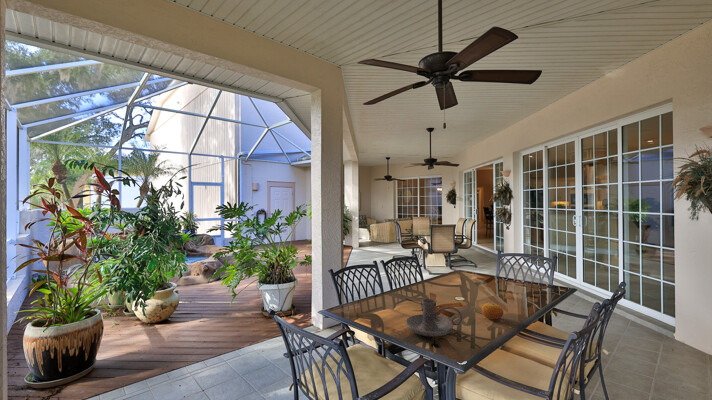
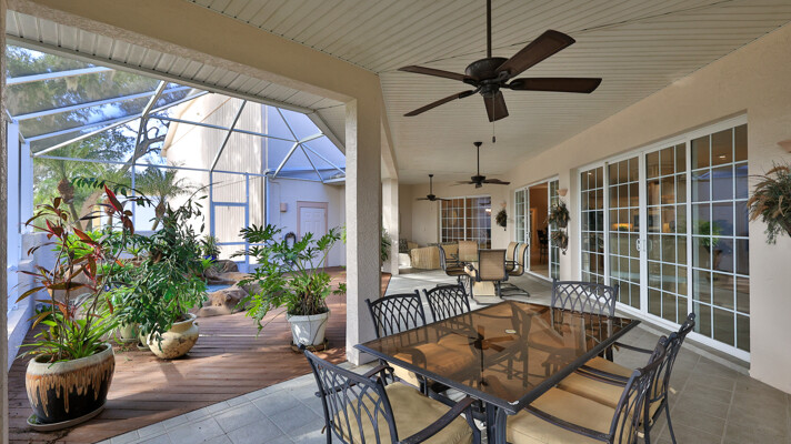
- candle holder (434, 315)
- fruit (492, 311)
